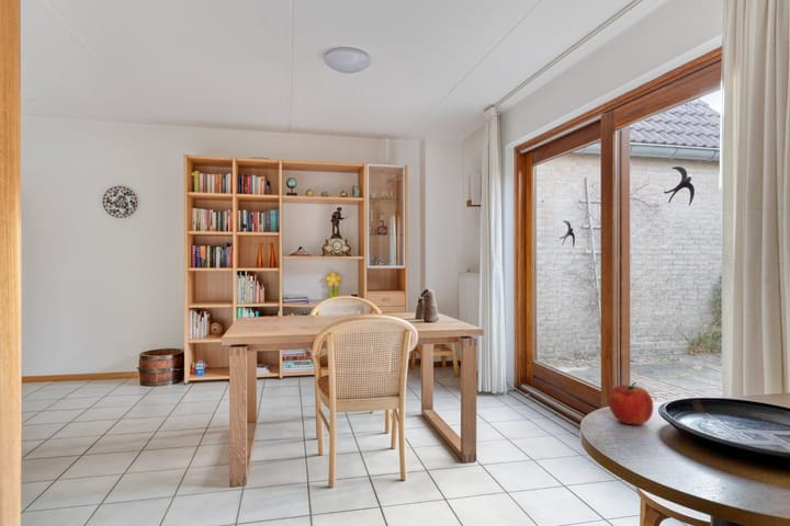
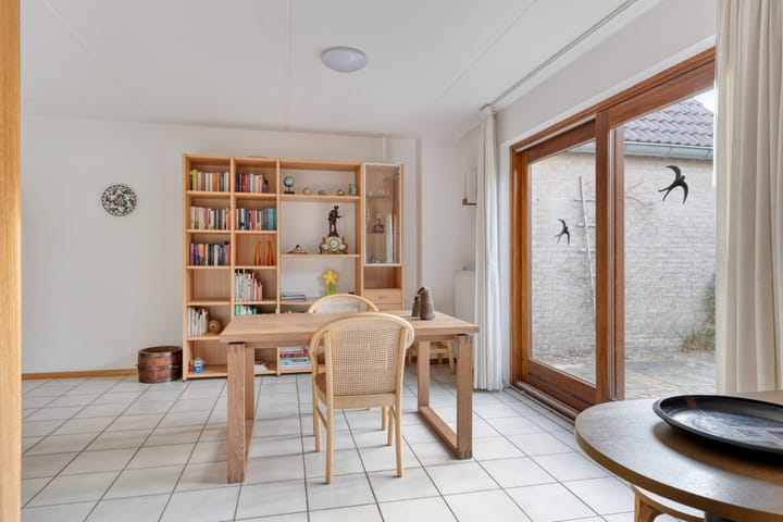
- fruit (630, 401)
